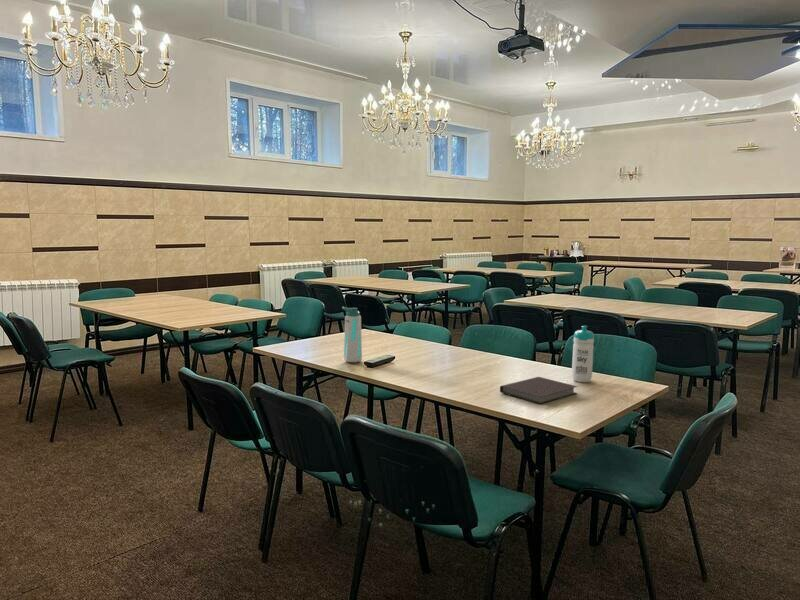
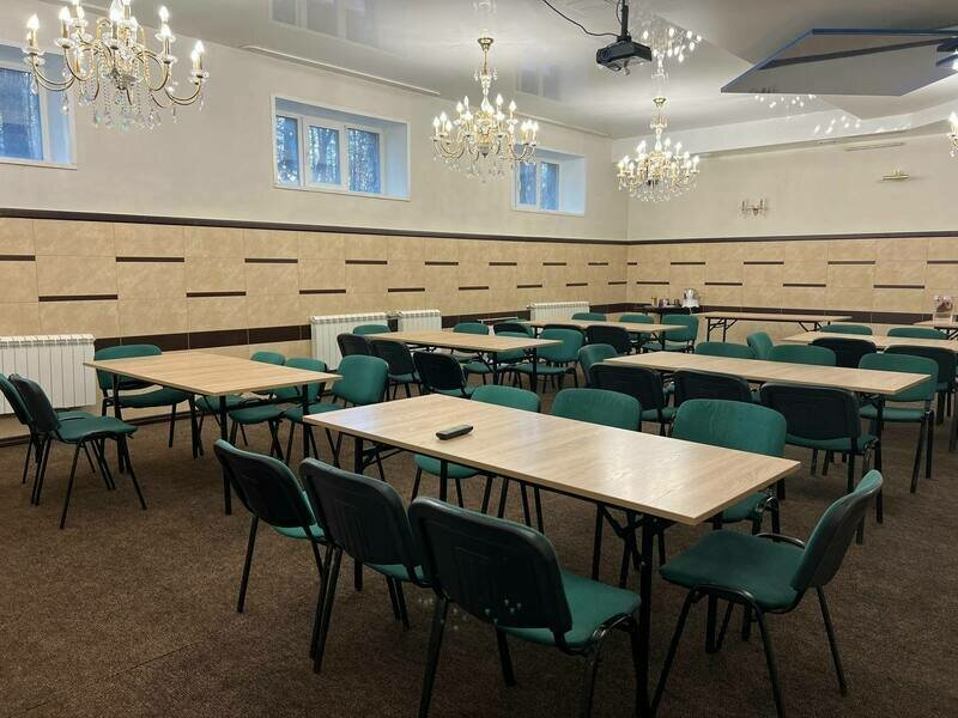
- water bottle (582, 353)
- water bottle (351, 334)
- notebook (538, 389)
